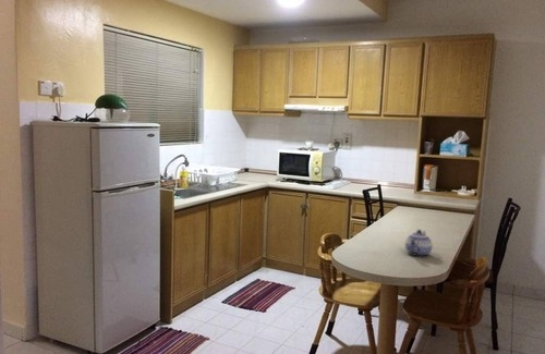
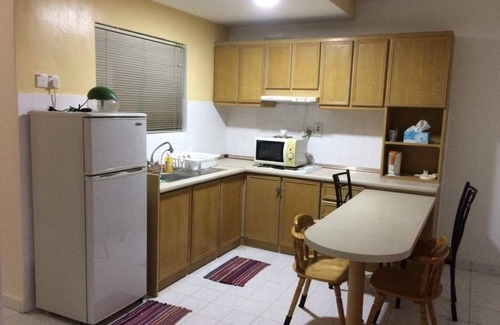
- teapot (419, 242)
